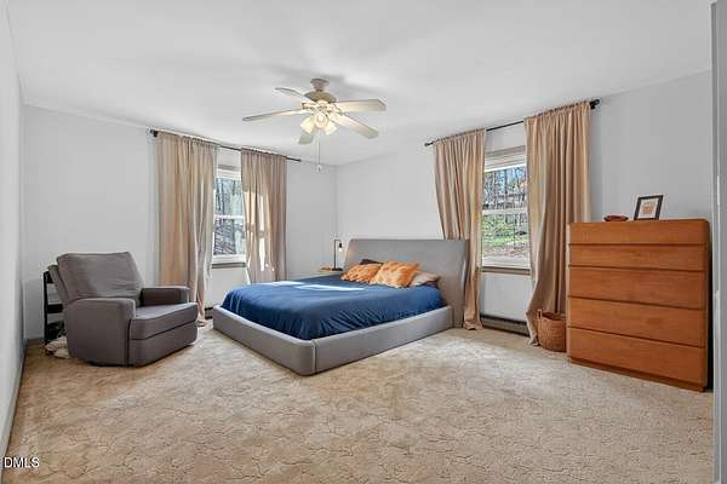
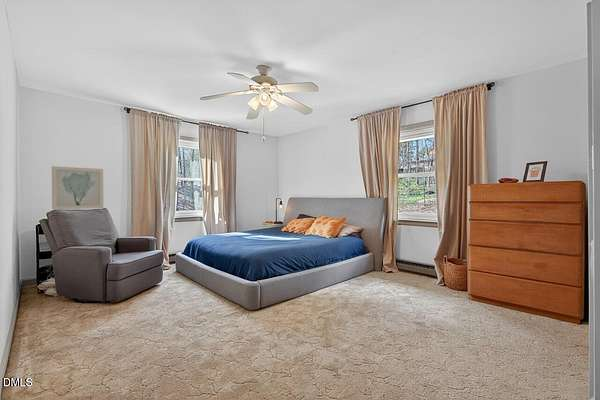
+ wall art (78, 188)
